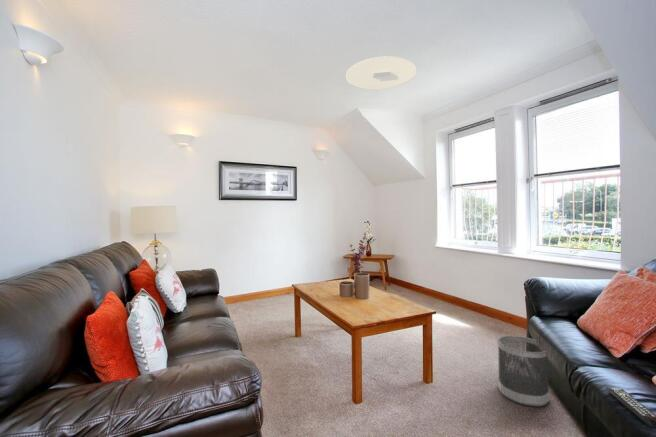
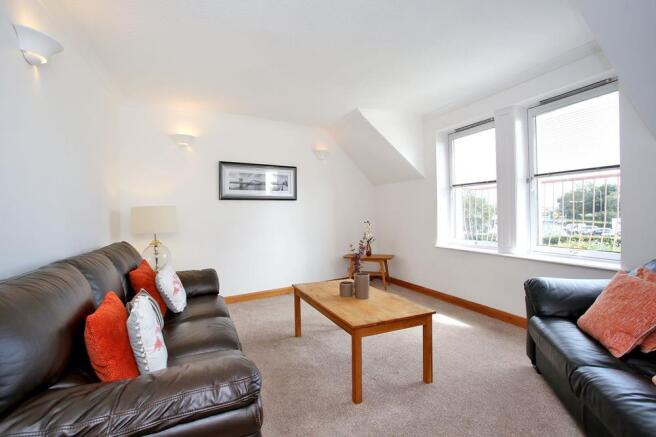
- wastebasket (522, 368)
- ceiling light (380, 71)
- remote control (631, 404)
